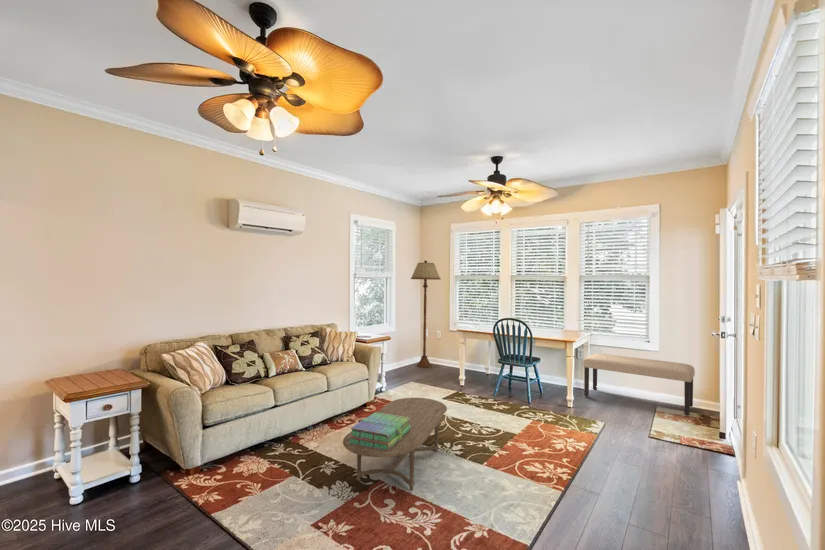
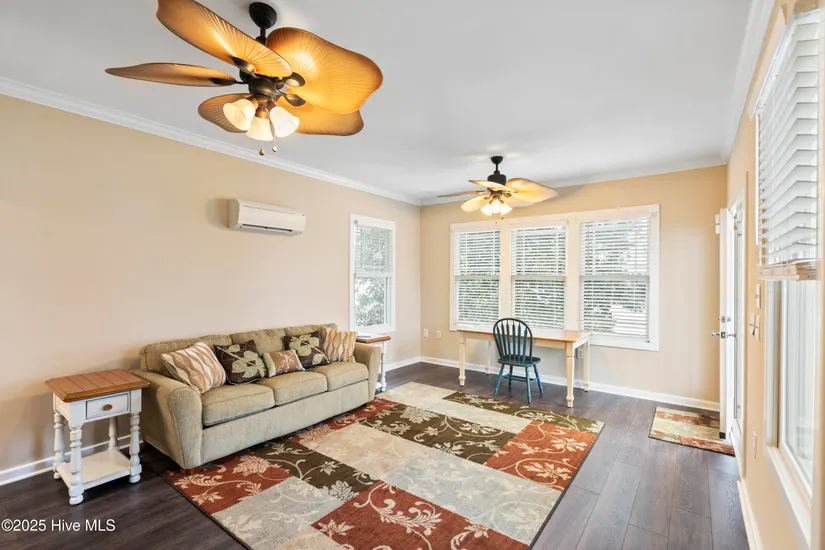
- bench (636, 374)
- stack of books (380, 429)
- coffee table (400, 442)
- floor lamp (425, 313)
